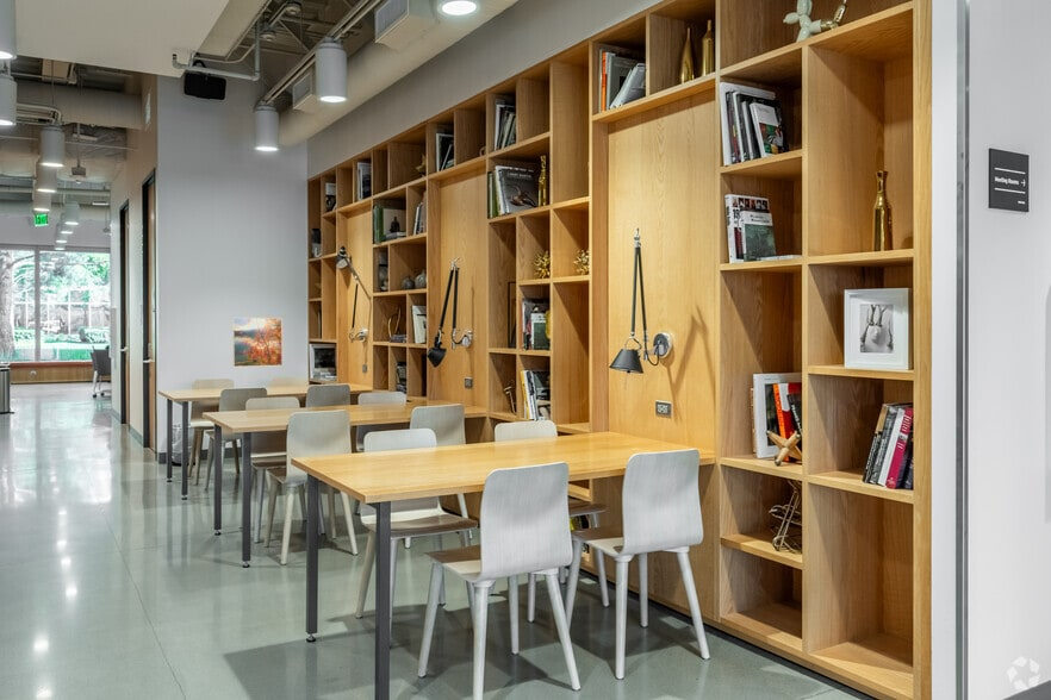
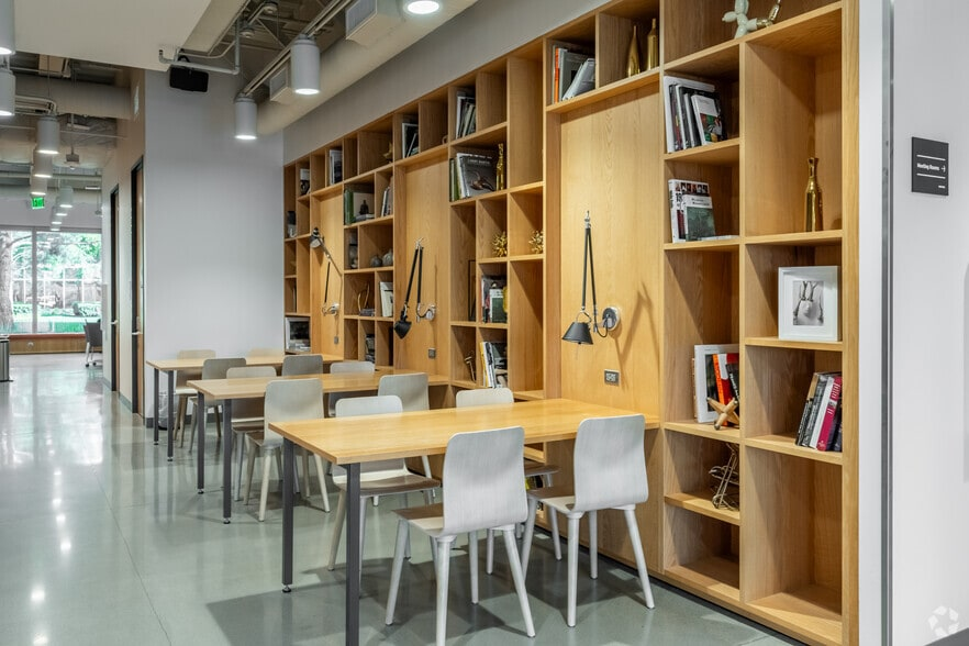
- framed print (257, 342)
